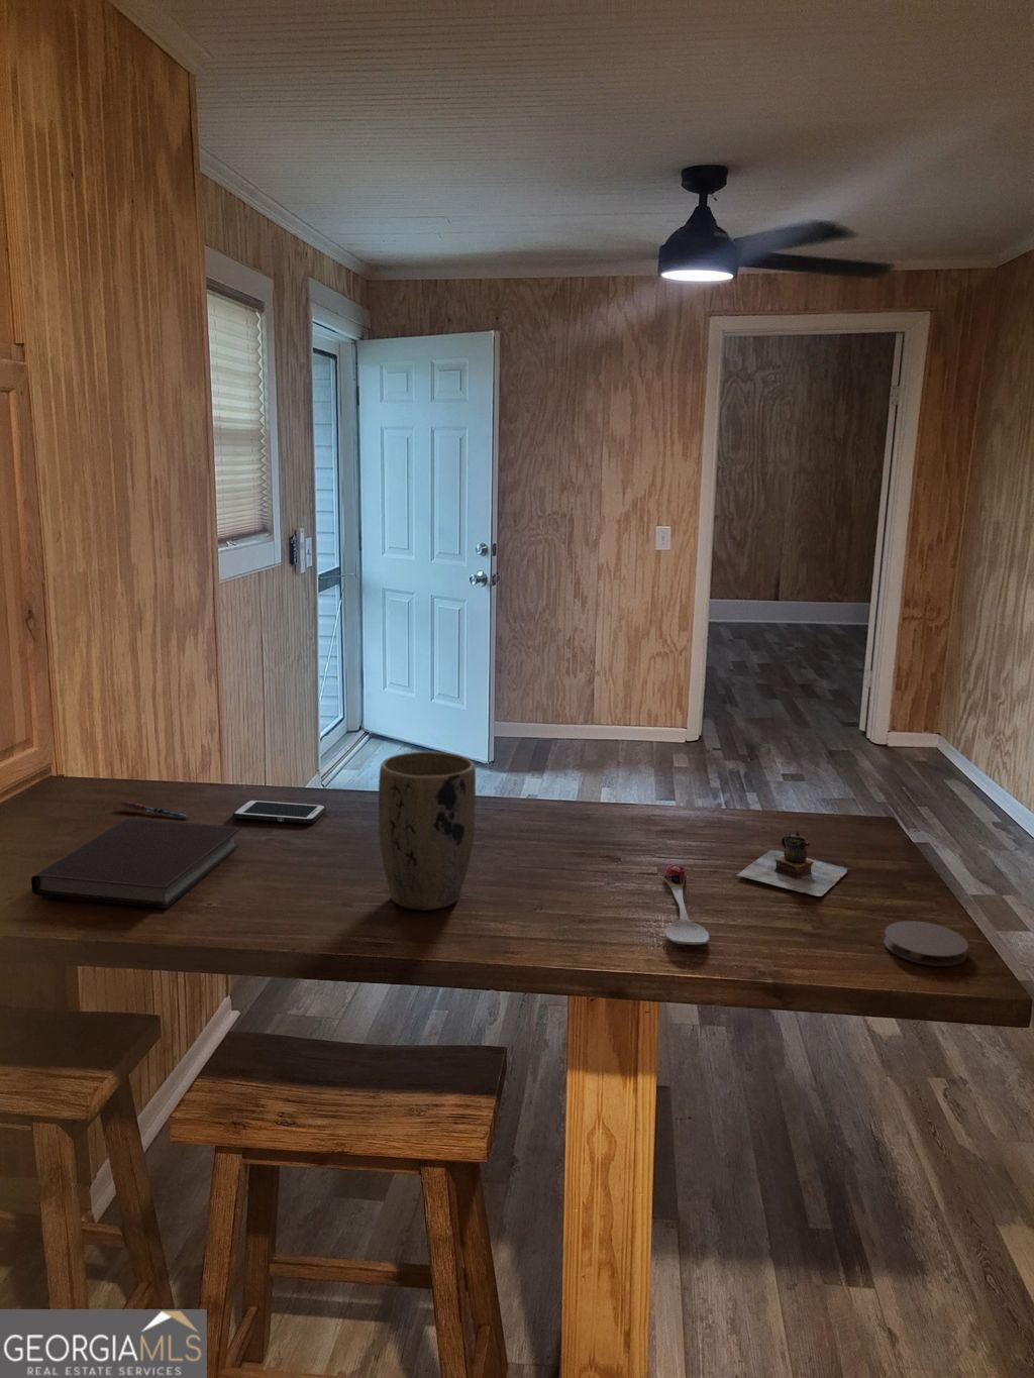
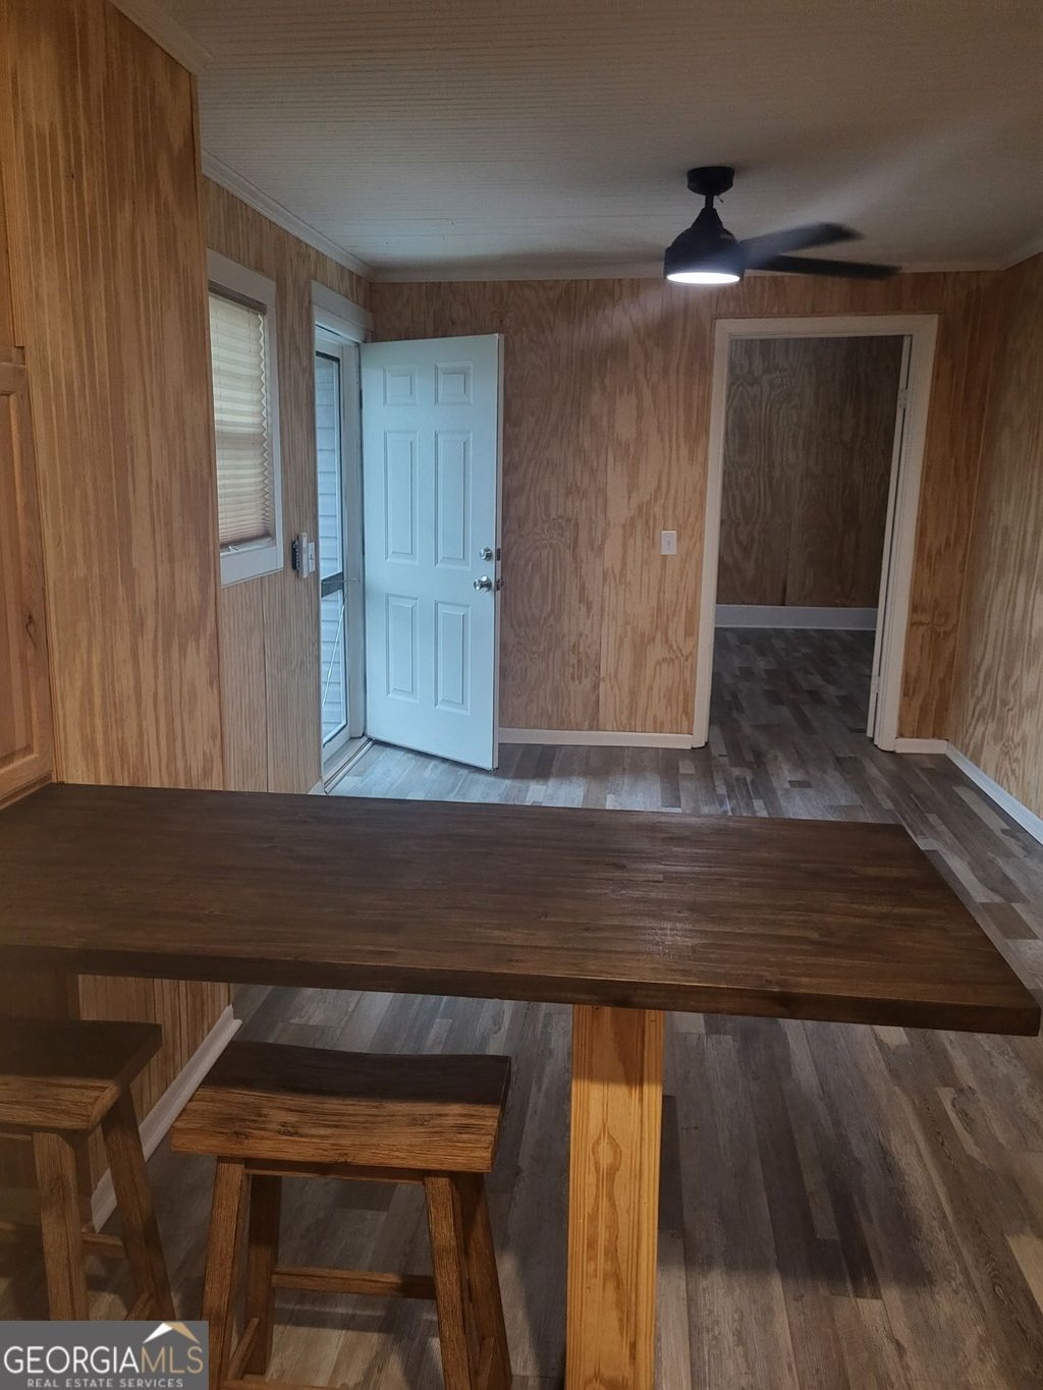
- teapot (795, 852)
- coaster (925, 941)
- cell phone (280, 811)
- notebook (143, 859)
- spoon (682, 903)
- plant pot (426, 831)
- pen (154, 809)
